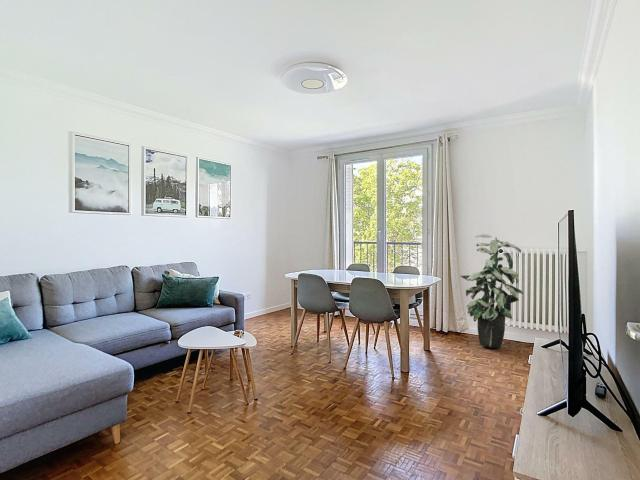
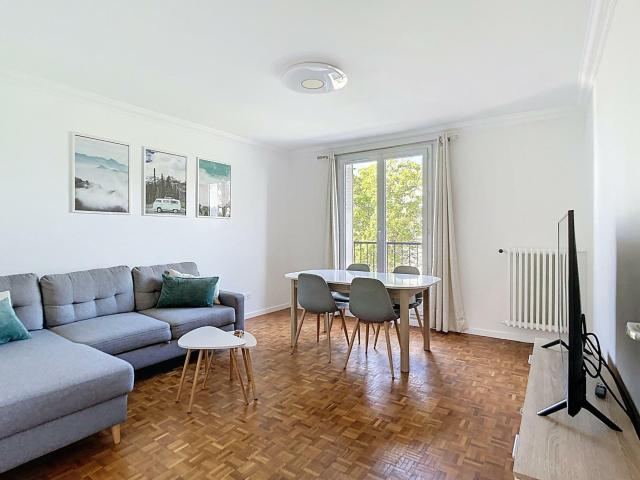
- indoor plant (489, 290)
